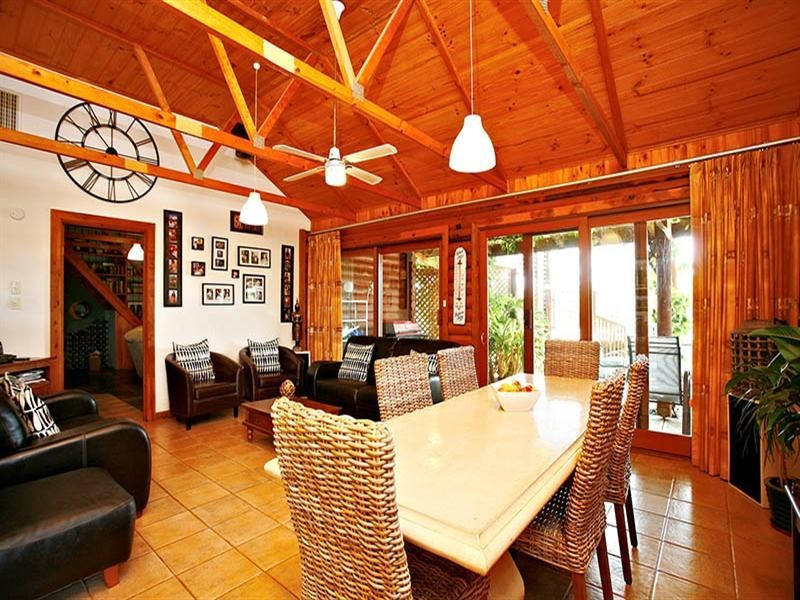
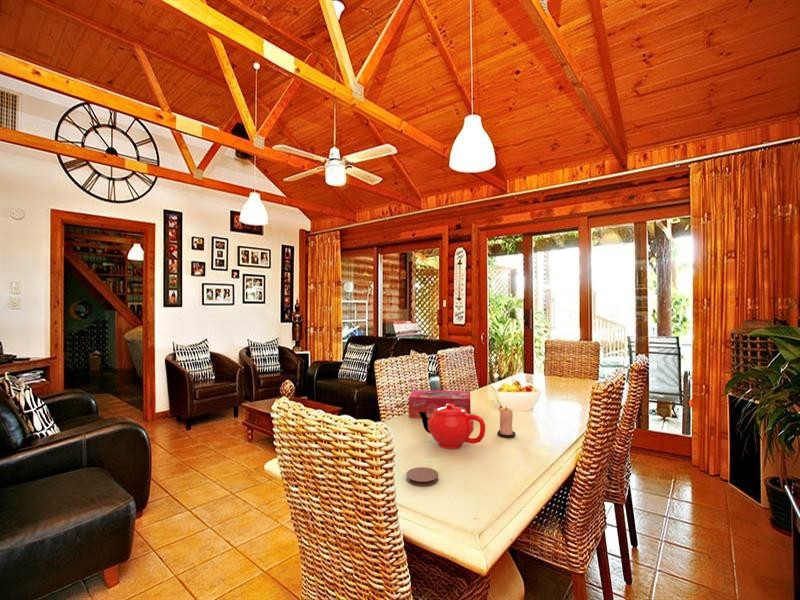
+ candle (506, 420)
+ teapot (450, 423)
+ coaster (422, 476)
+ tissue box (440, 404)
